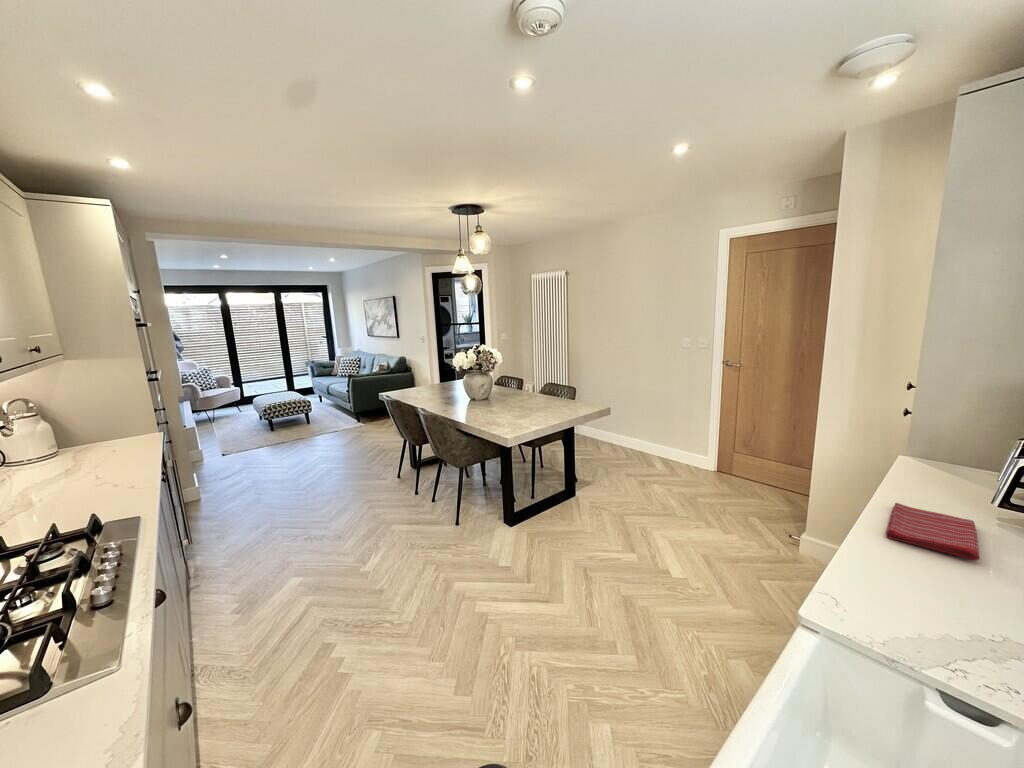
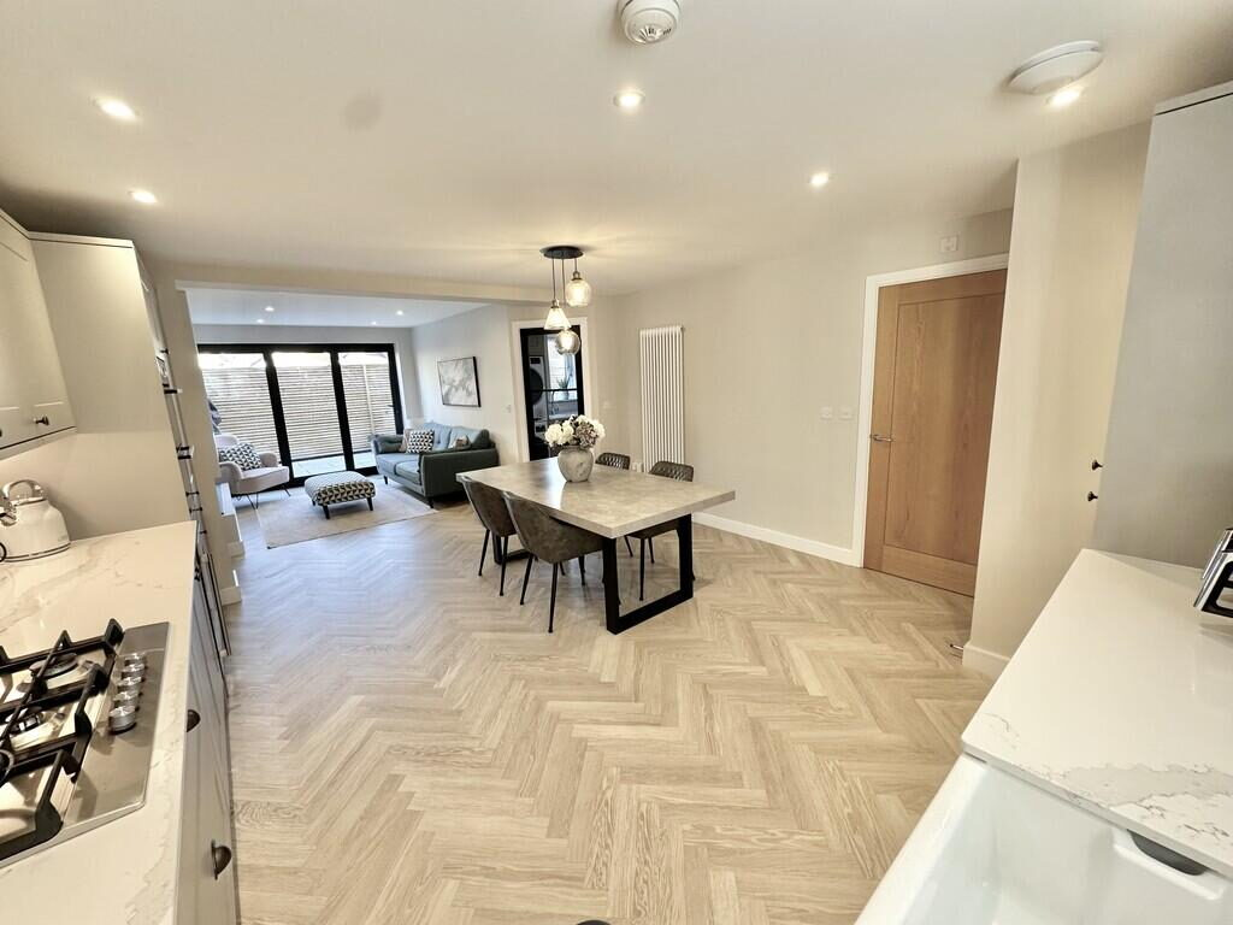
- dish towel (931, 528)
